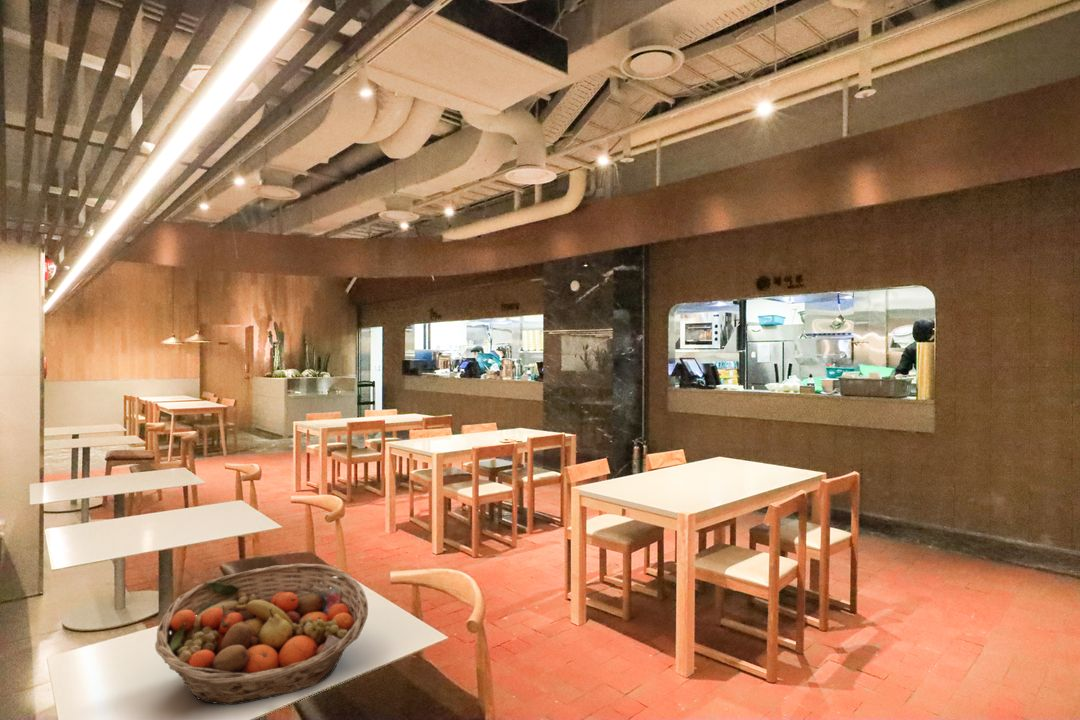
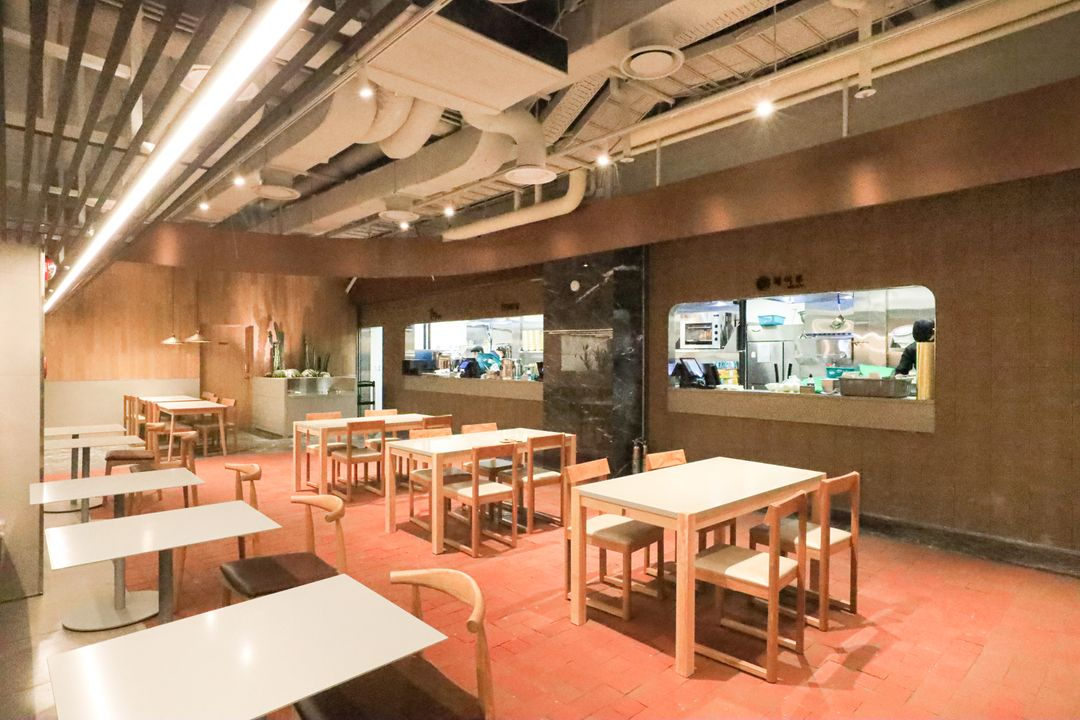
- fruit basket (268, 628)
